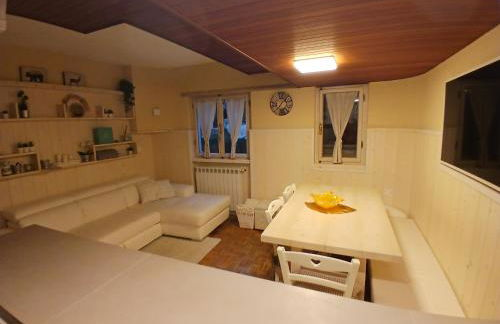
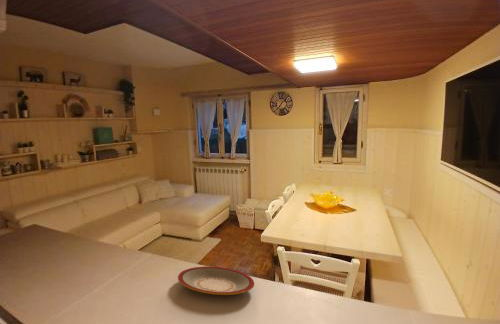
+ plate (215, 282)
